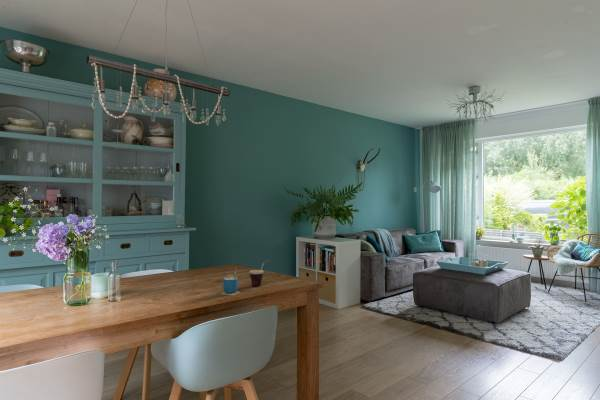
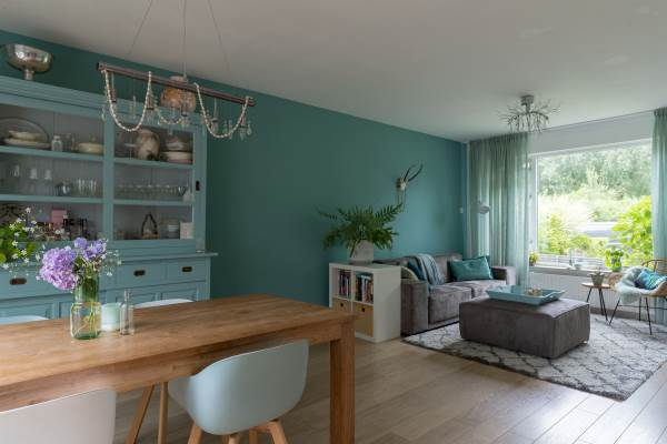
- cup (230, 280)
- cup (260, 272)
